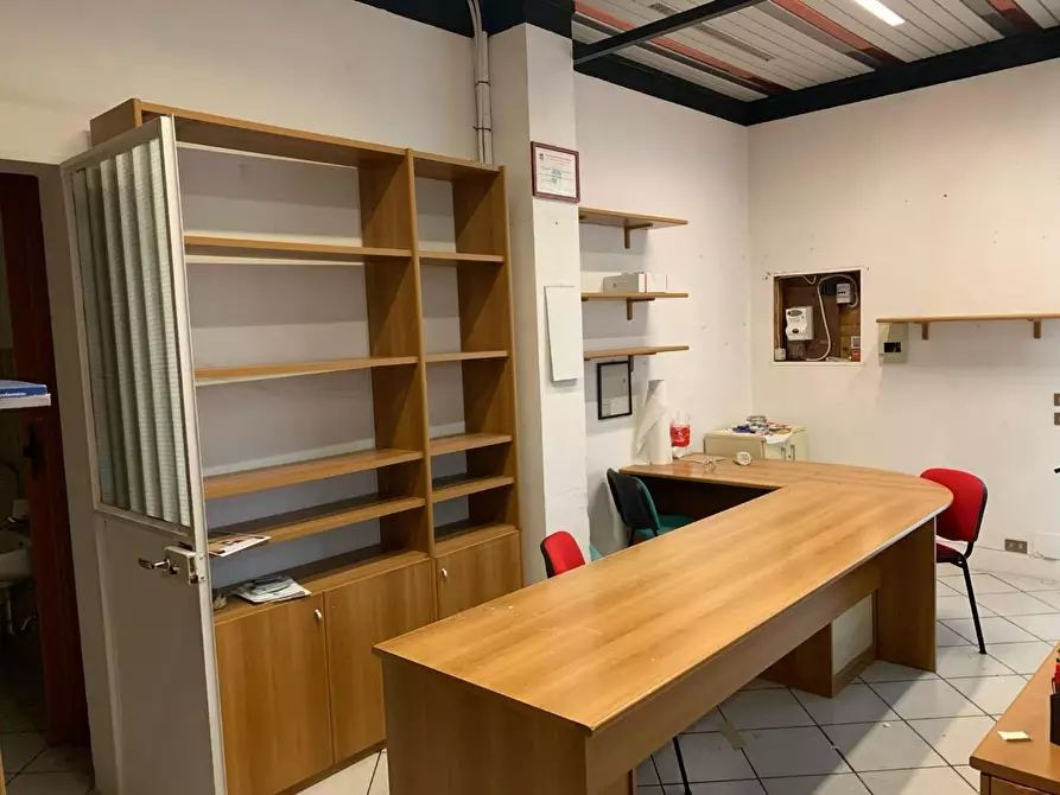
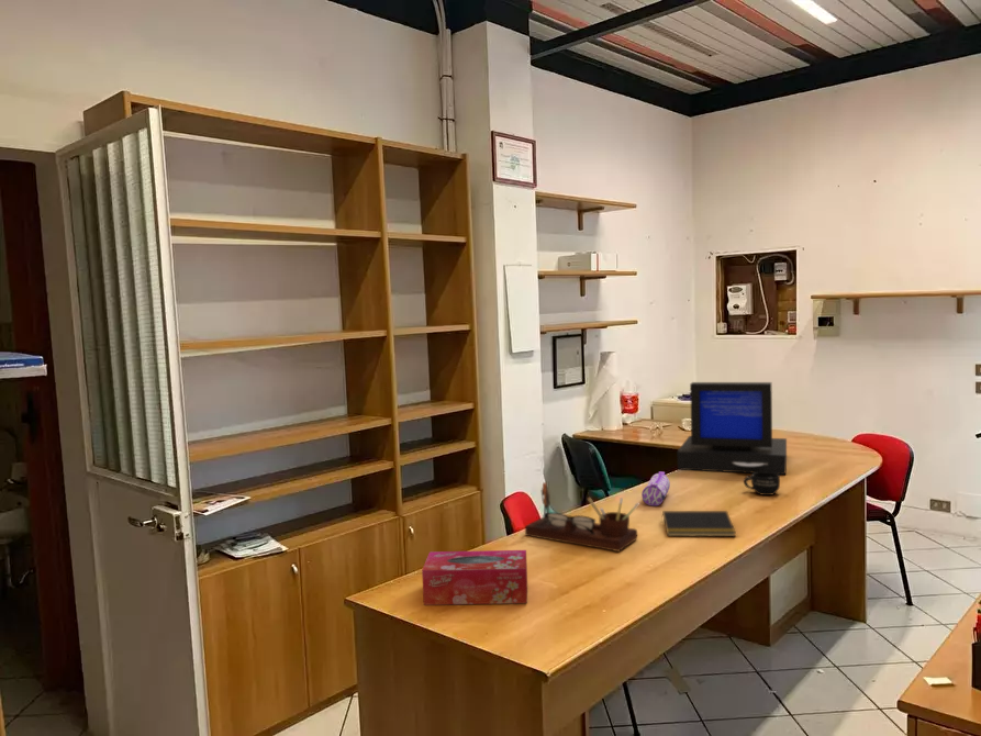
+ mug (761, 483)
+ monitor (732, 422)
+ notepad (698, 523)
+ desk organizer (580, 515)
+ pencil case (656, 488)
+ tissue box (476, 576)
